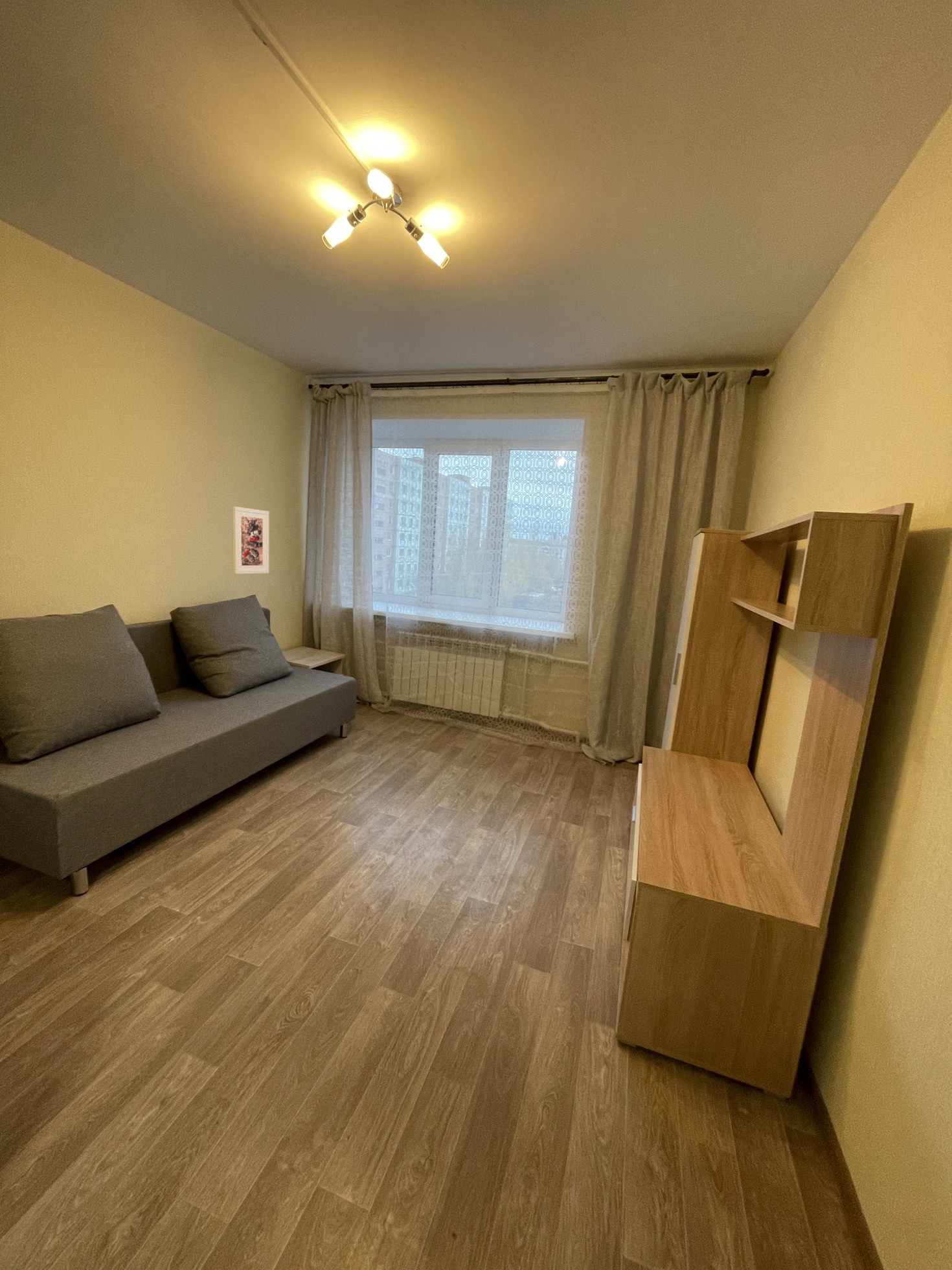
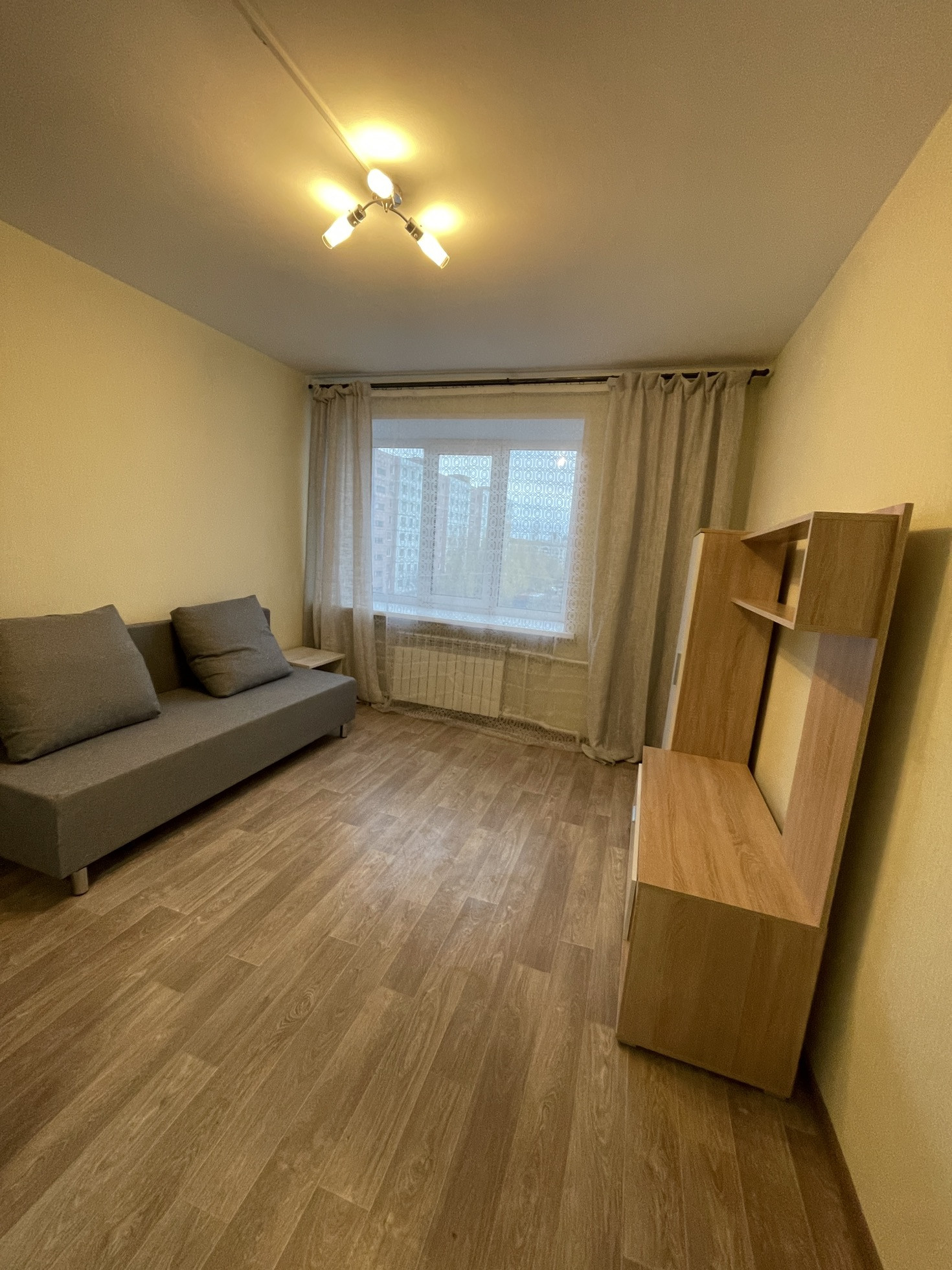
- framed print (251, 541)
